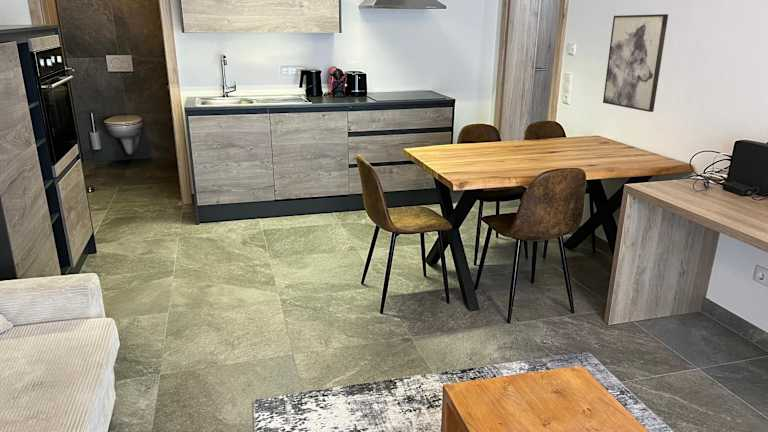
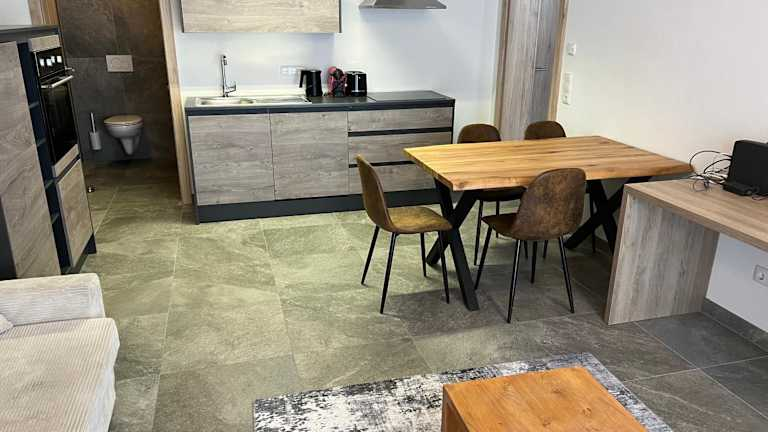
- wall art (632, 62)
